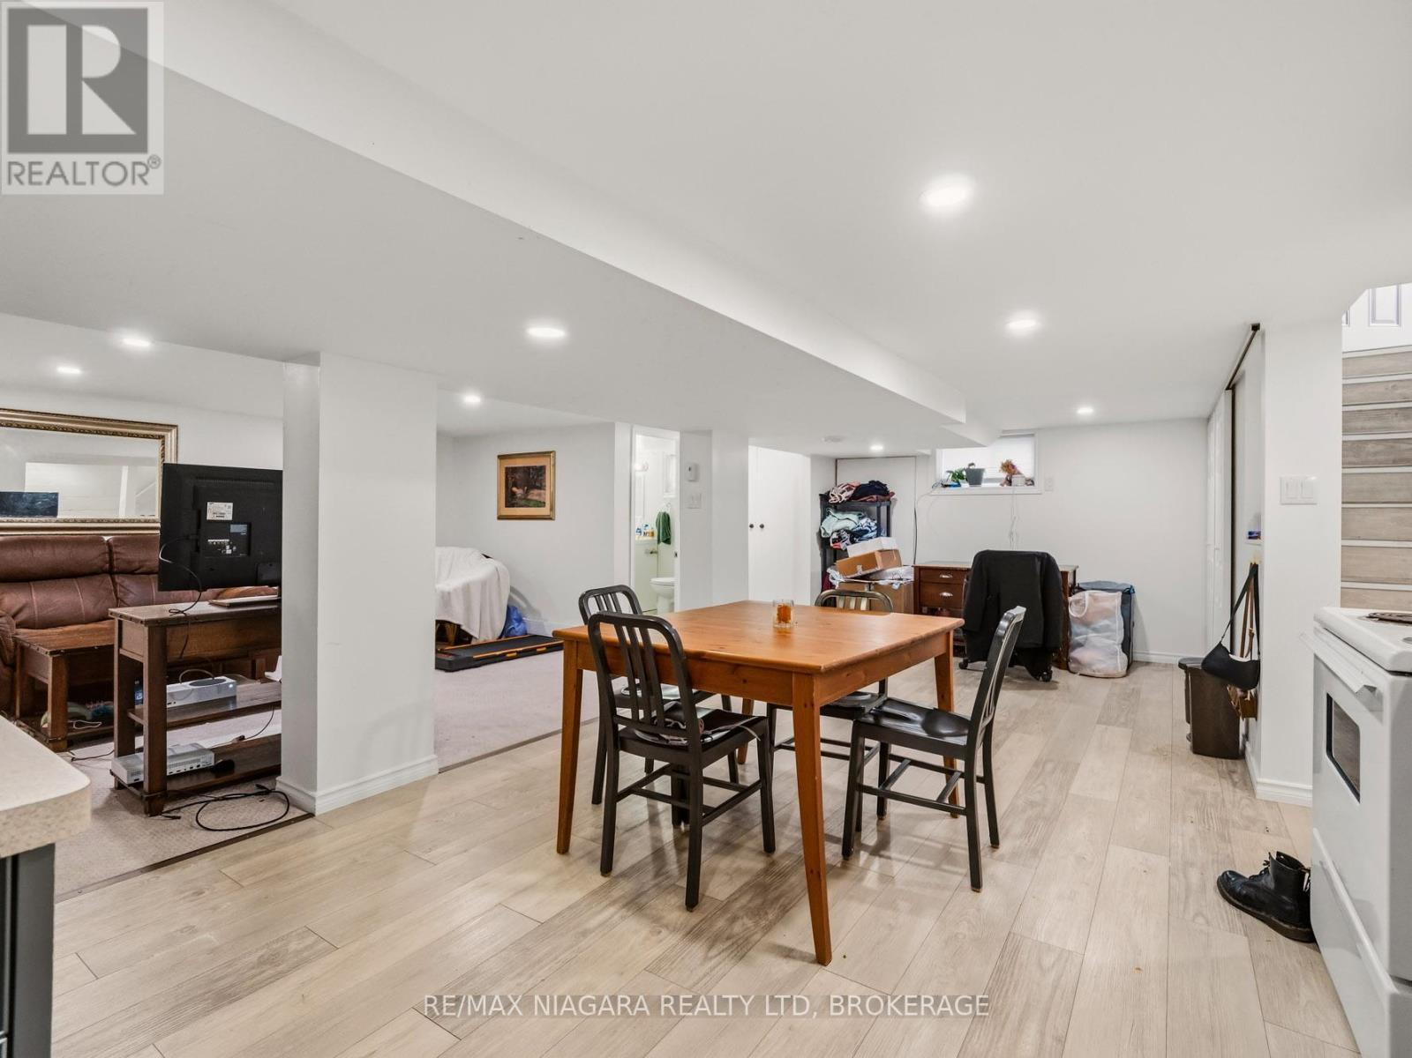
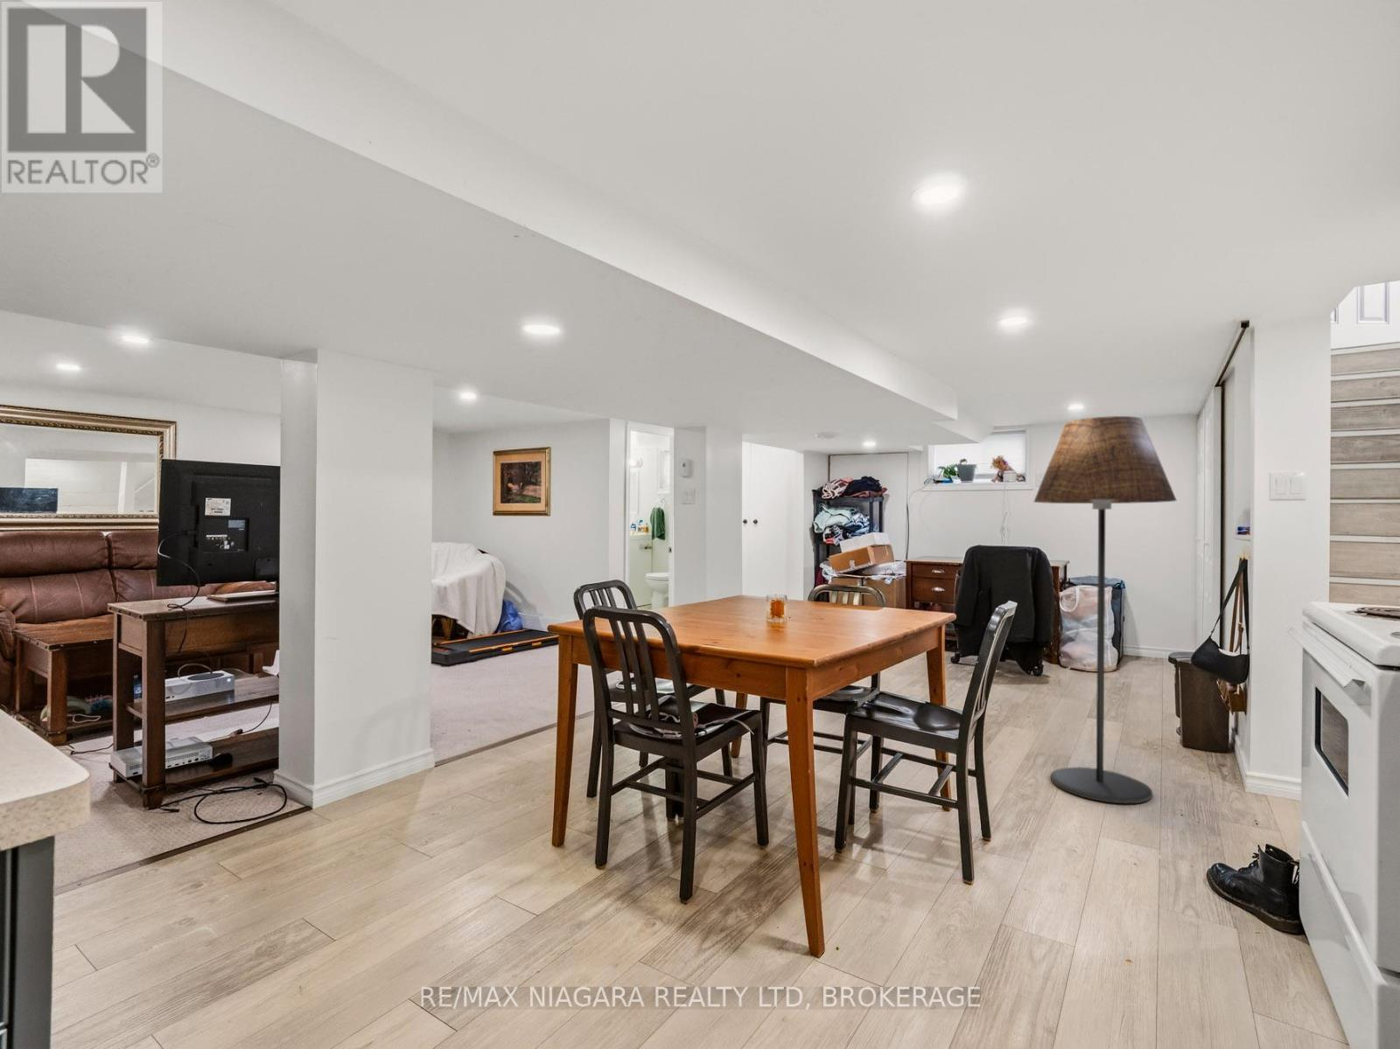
+ floor lamp (1101, 603)
